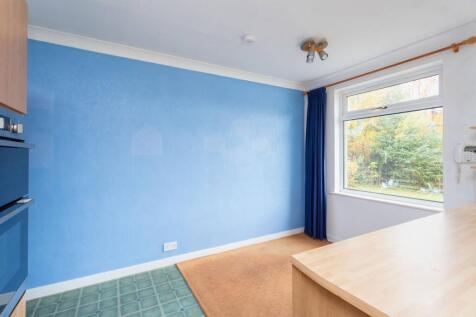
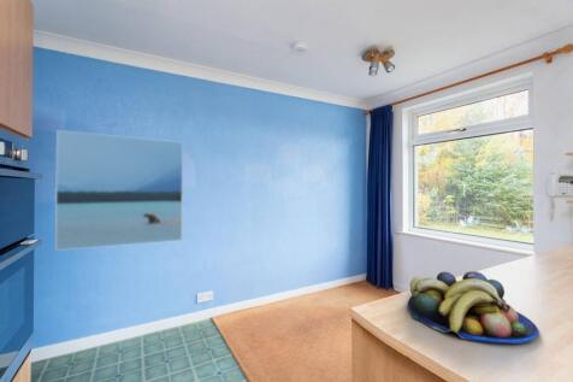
+ fruit bowl (466, 295)
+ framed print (125, 190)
